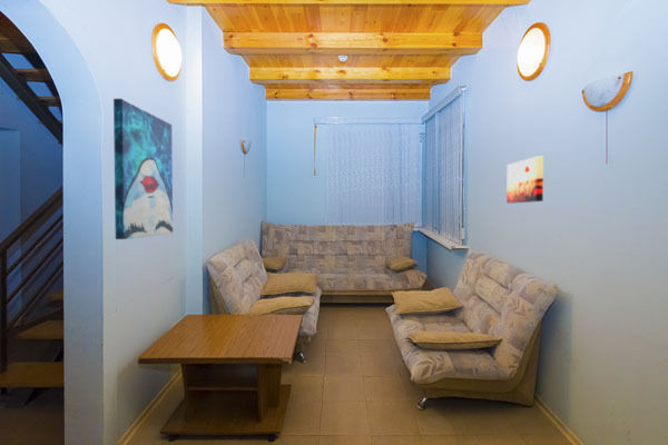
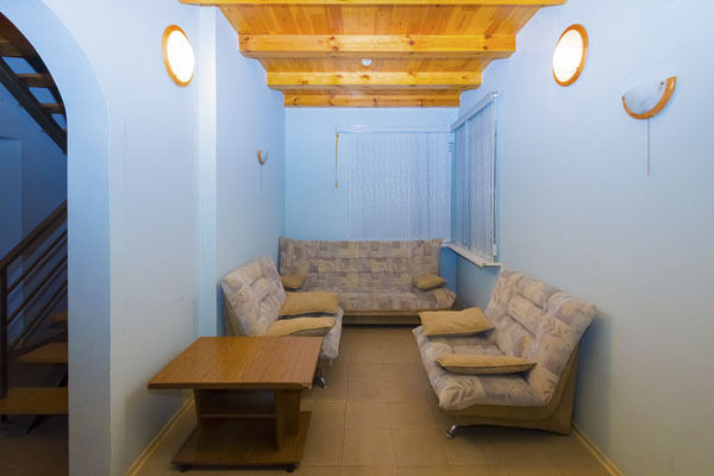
- wall art (523, 181)
- wall art (147, 175)
